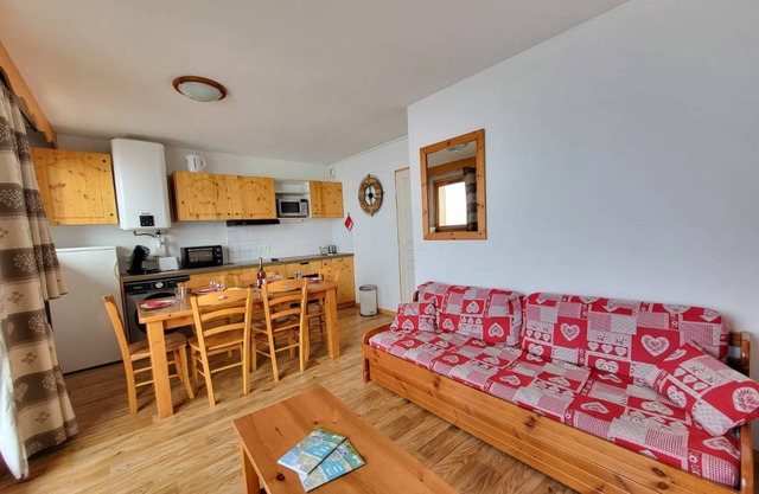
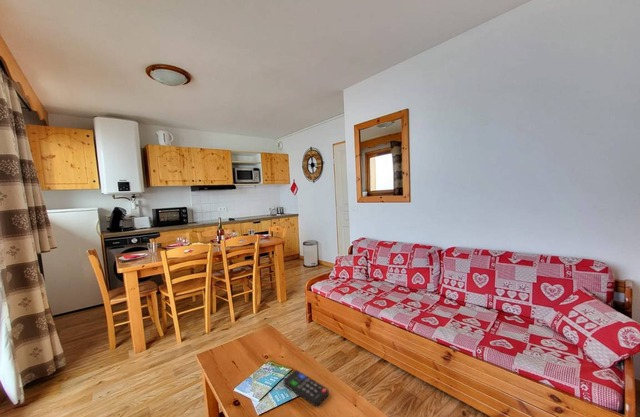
+ remote control (305, 386)
